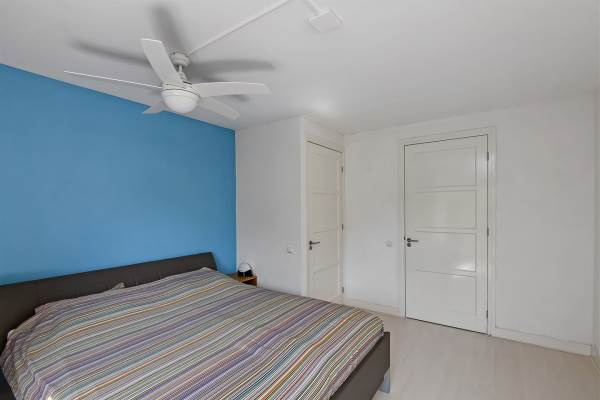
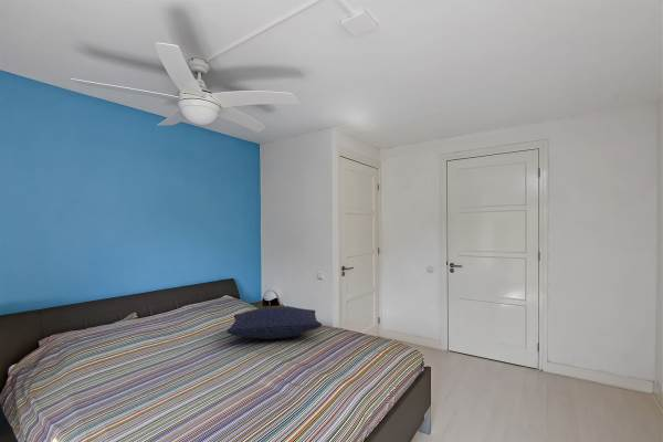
+ pillow (275, 322)
